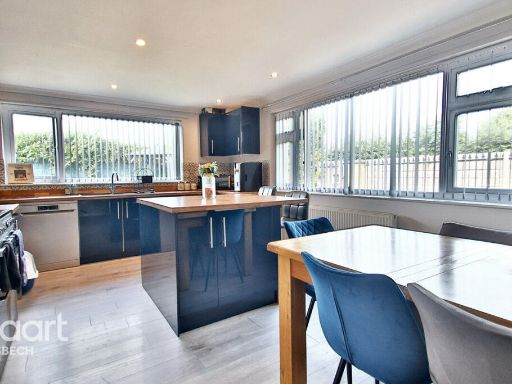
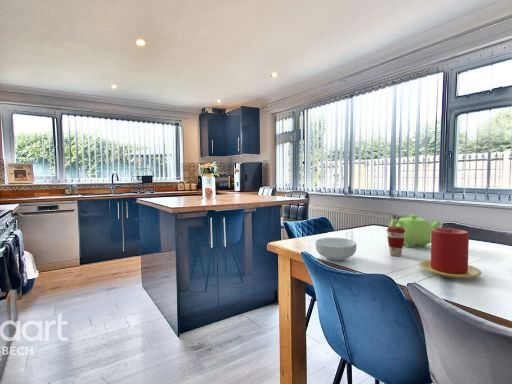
+ candle (449, 251)
+ teapot (414, 229)
+ coffee cup (395, 241)
+ cereal bowl (335, 249)
